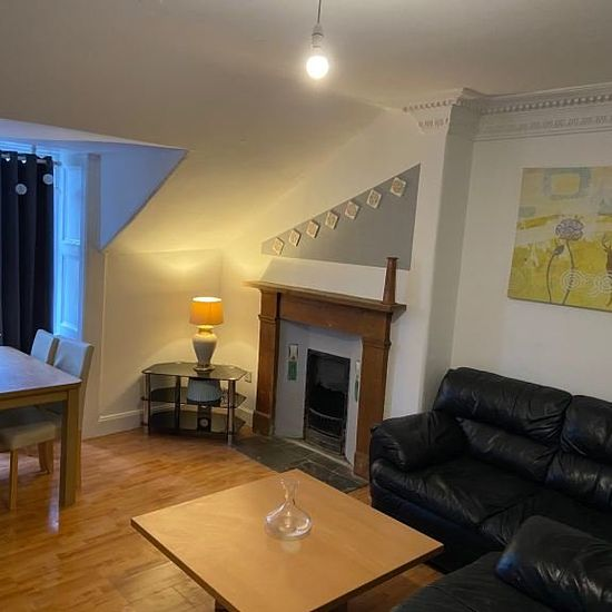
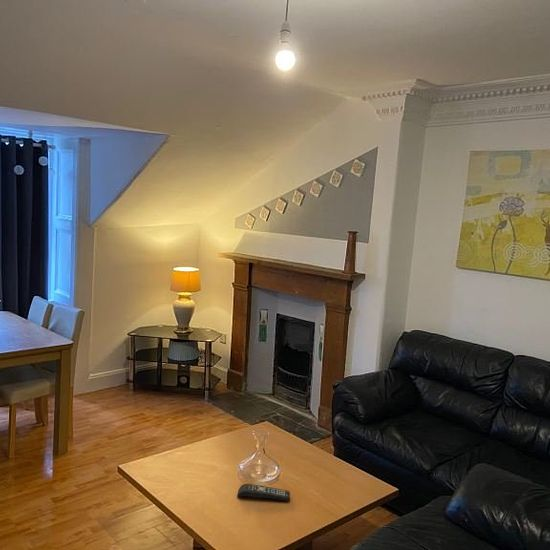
+ remote control (263, 492)
